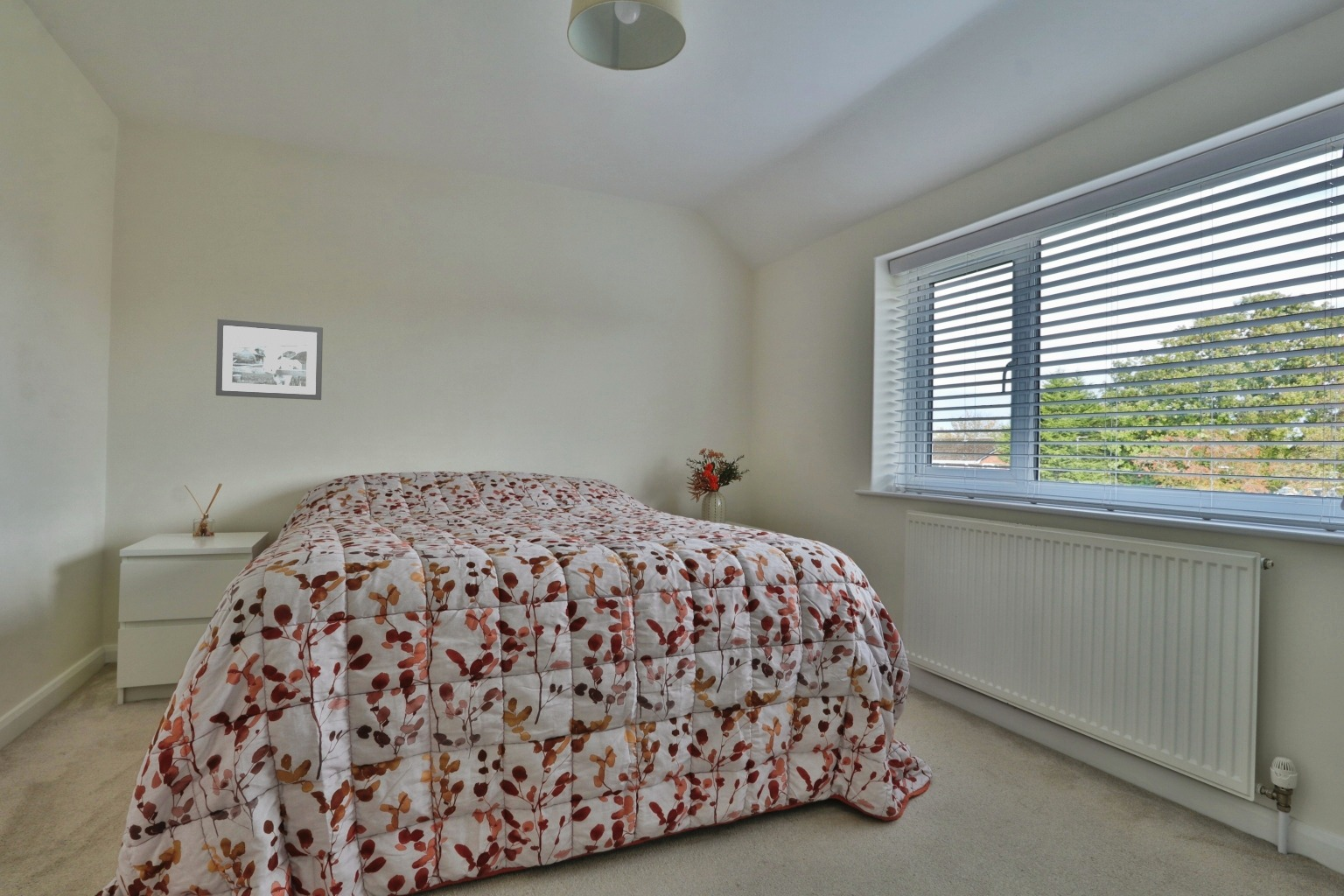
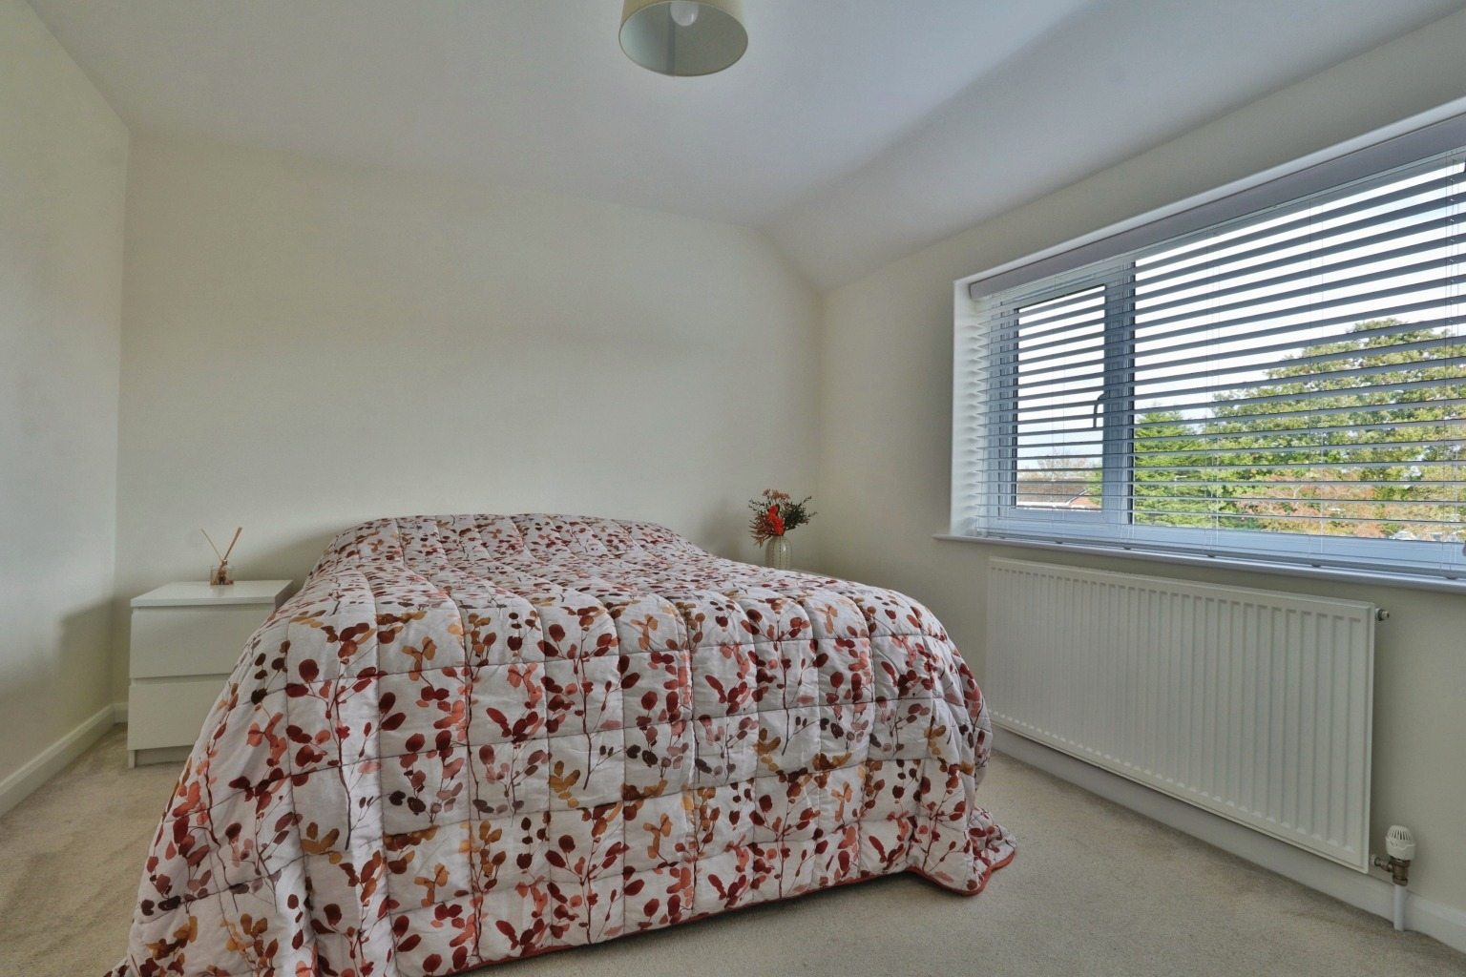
- picture frame (270, 360)
